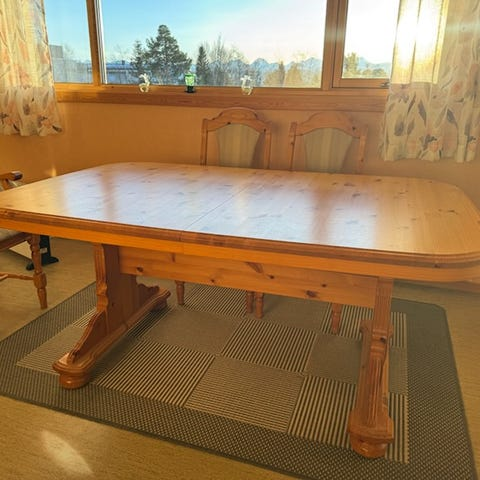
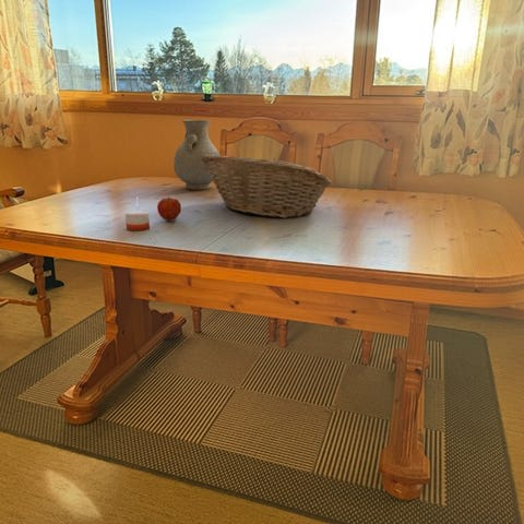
+ fruit basket (265, 181)
+ vase (196, 154)
+ apple (169, 209)
+ candle (136, 212)
